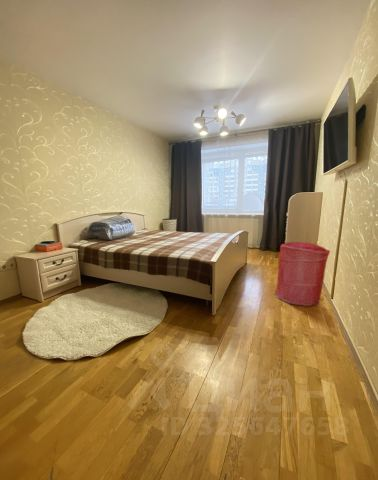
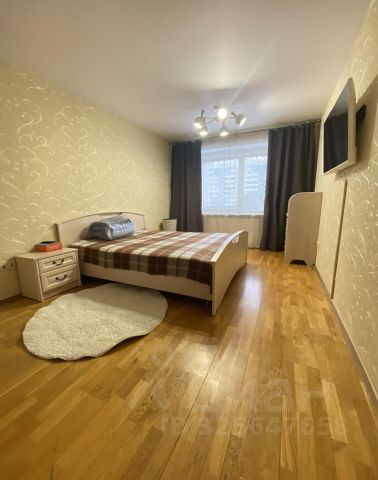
- laundry hamper (300, 271)
